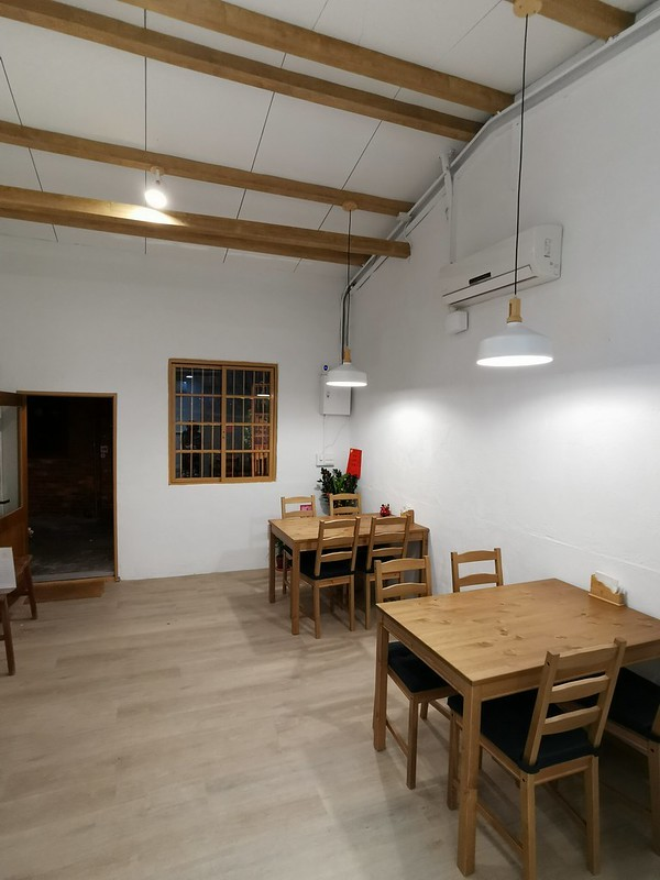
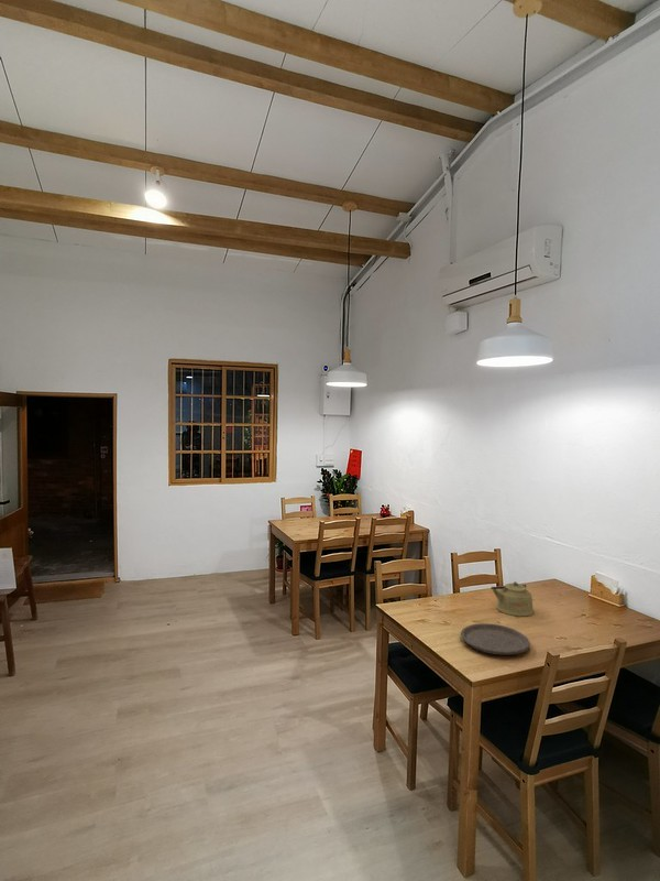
+ plate (494, 639)
+ kettle (510, 595)
